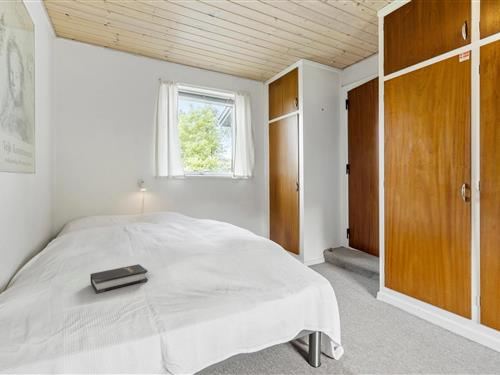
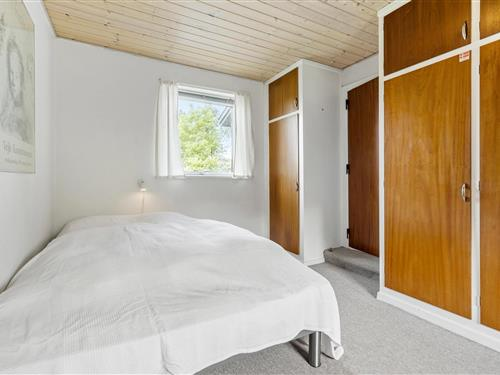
- hardback book (119, 276)
